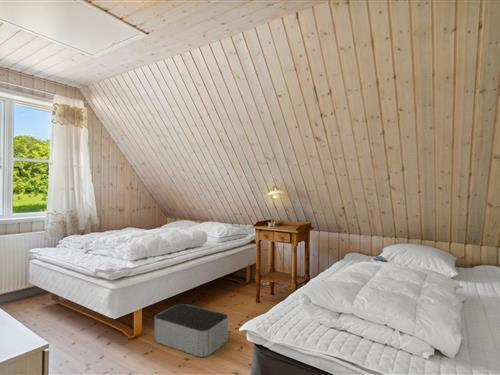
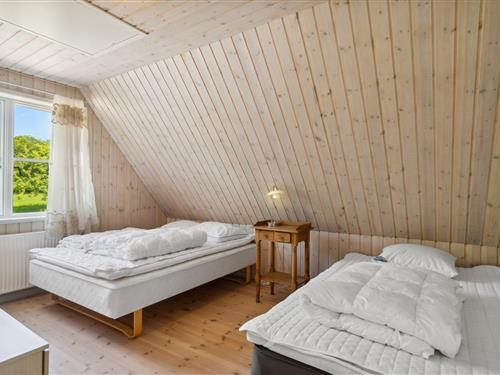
- storage bin (191, 327)
